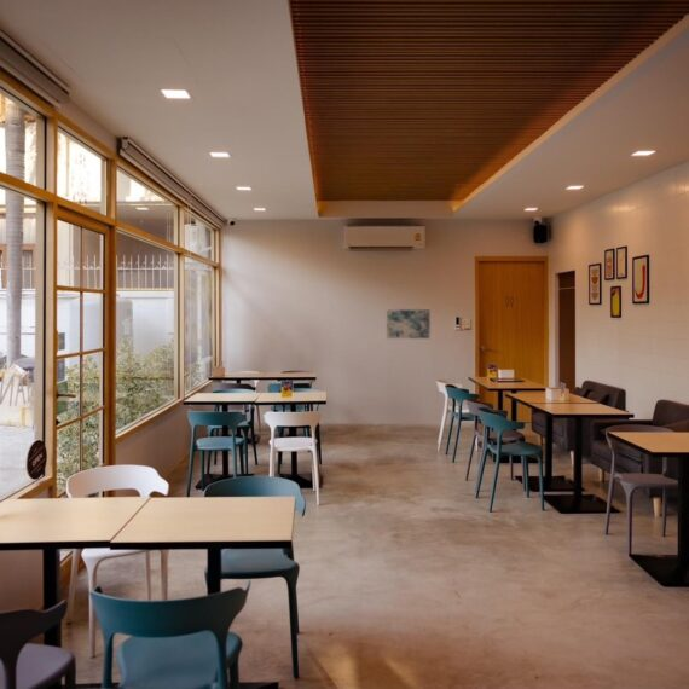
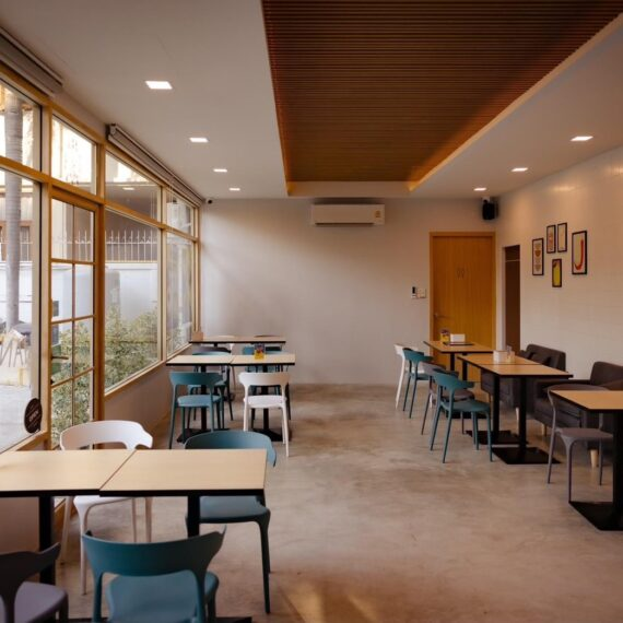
- wall art (407, 324)
